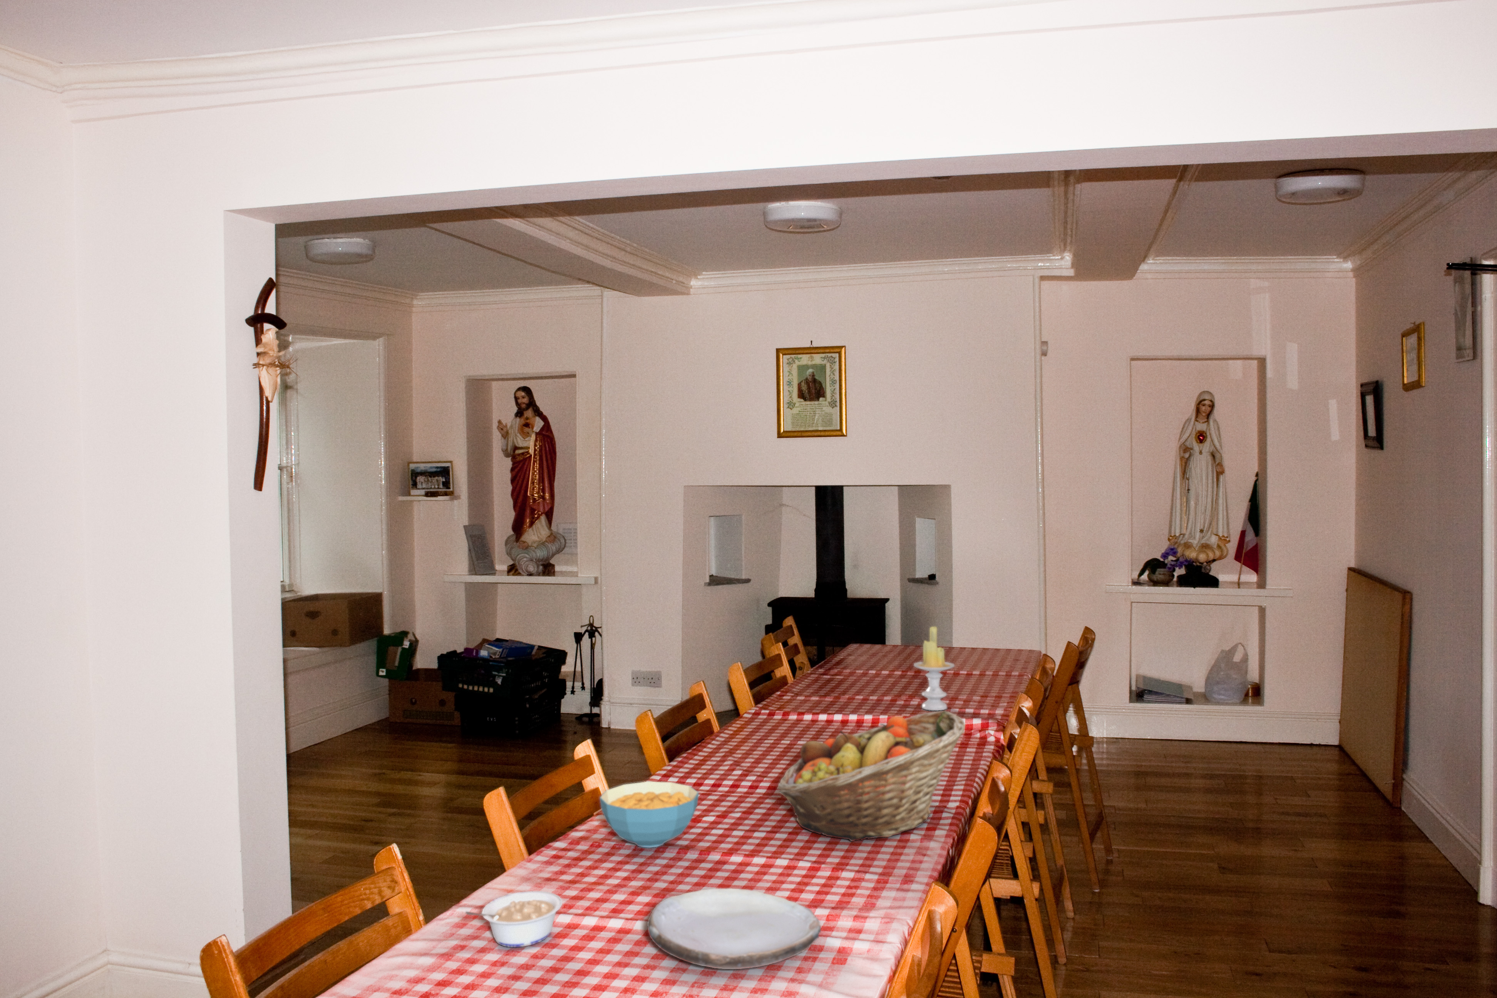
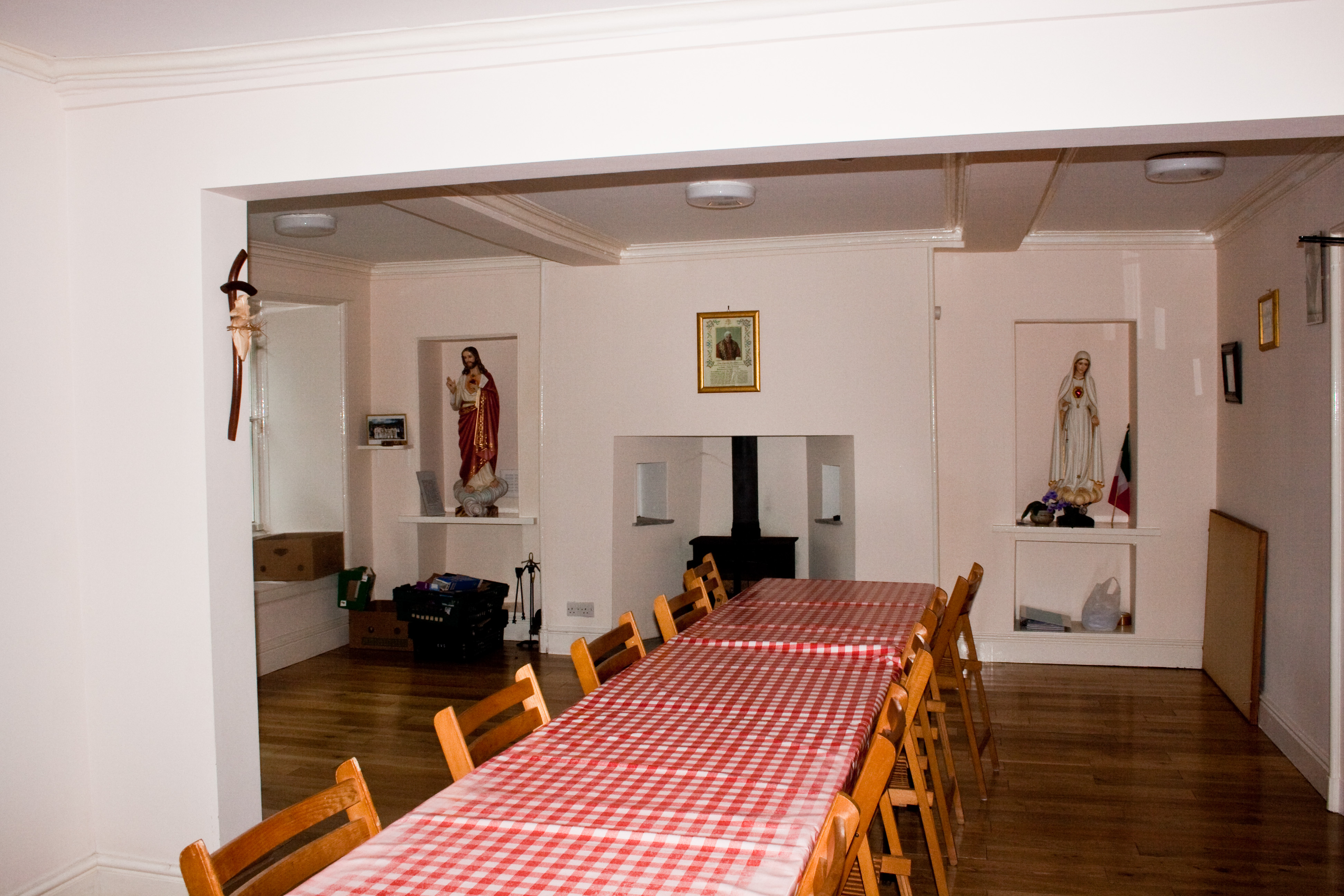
- cereal bowl (649, 819)
- plate (734, 928)
- legume (520, 919)
- candle (933, 667)
- fruit basket (872, 767)
